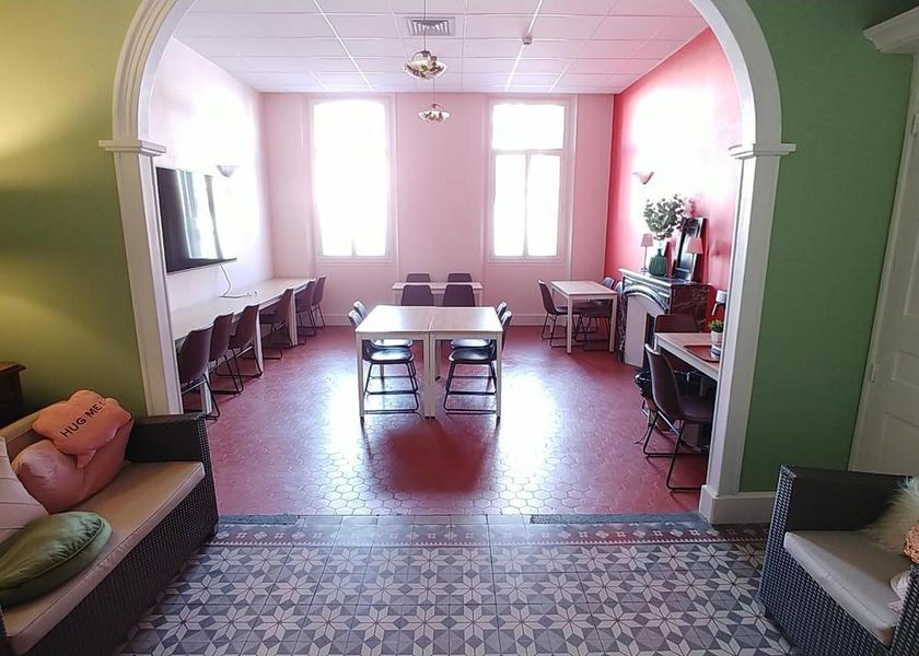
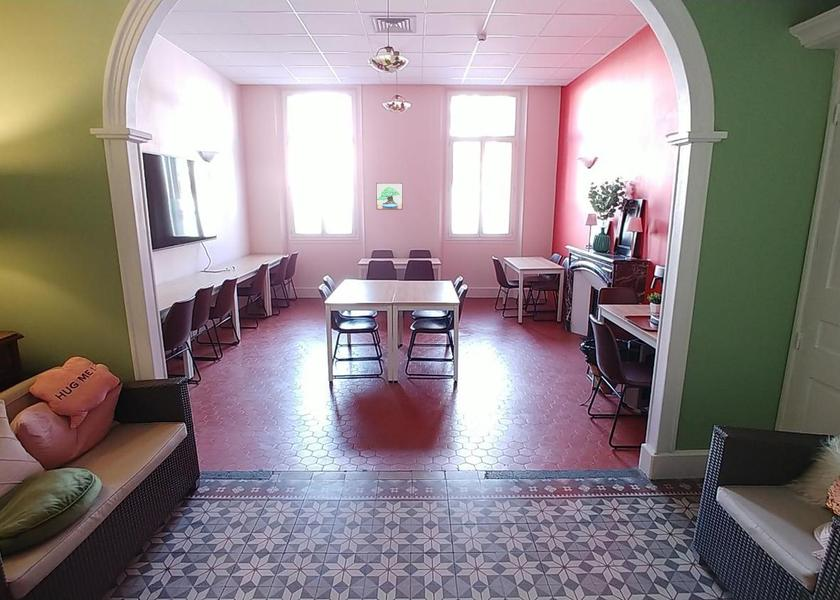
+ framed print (389, 196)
